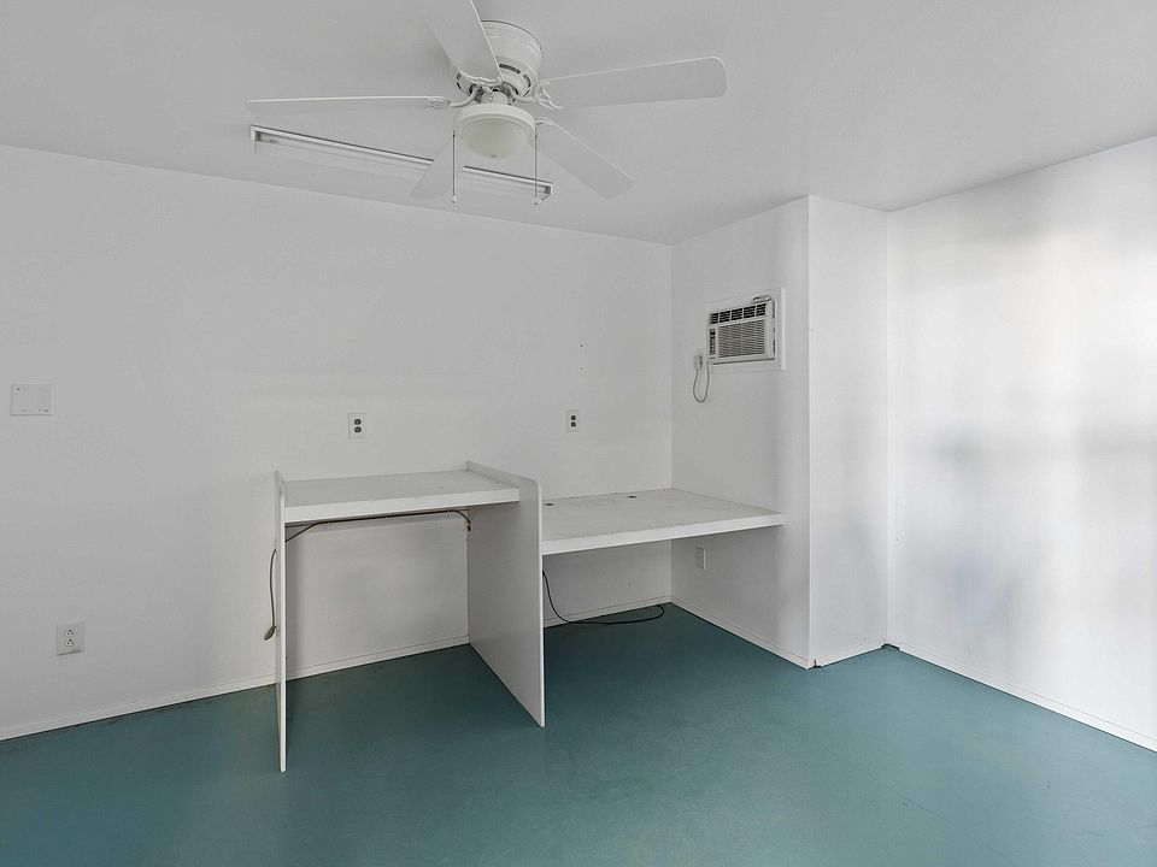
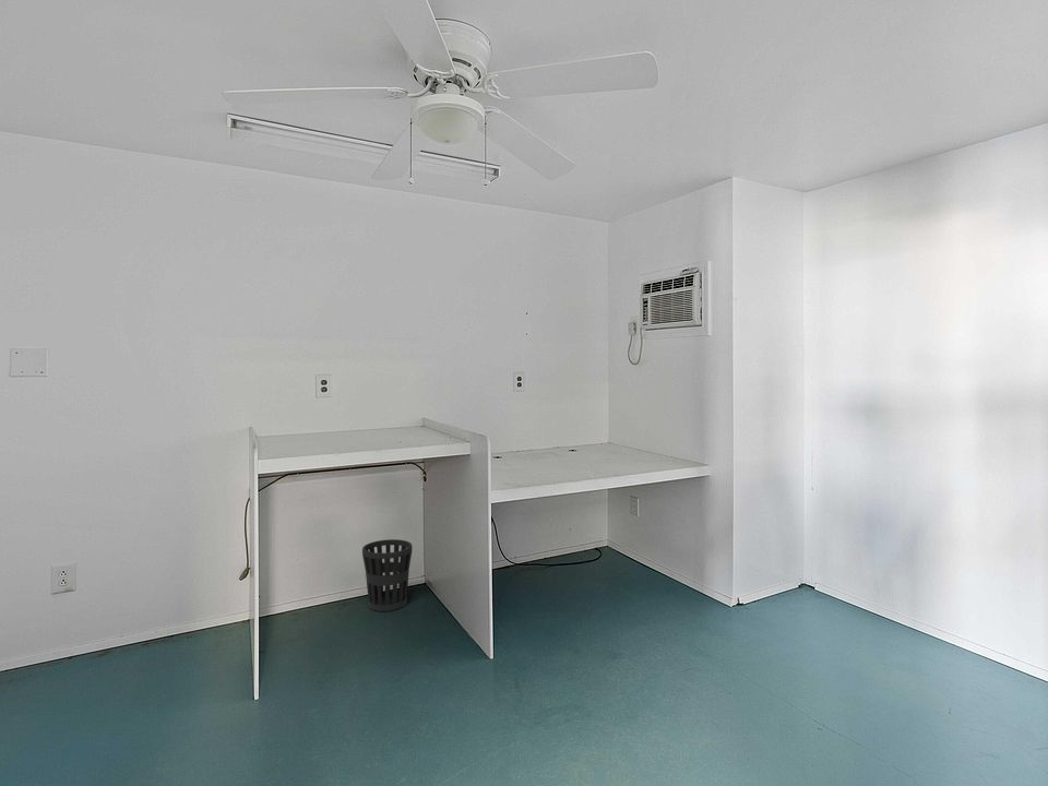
+ wastebasket (388, 574)
